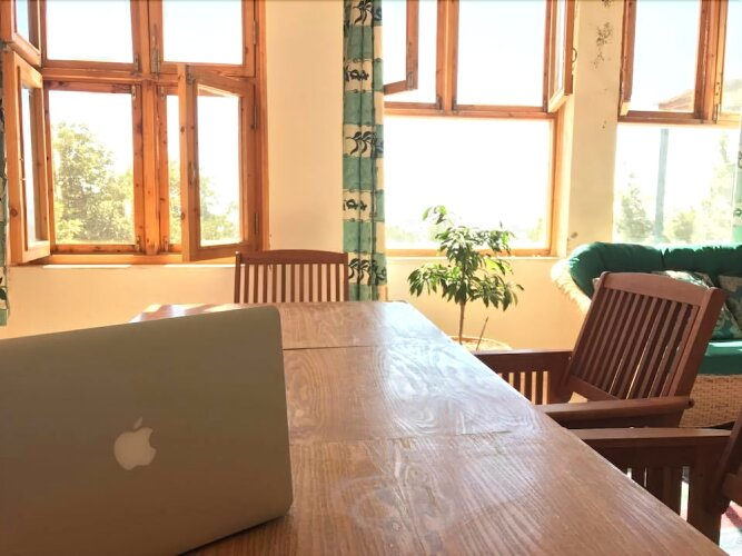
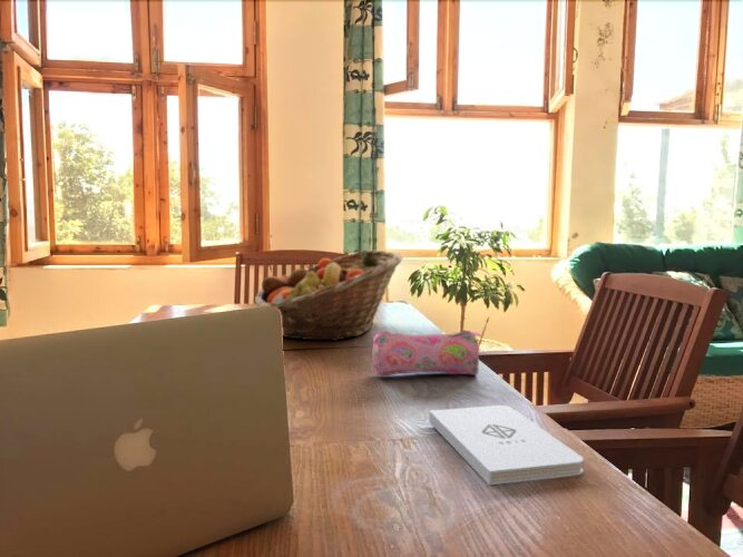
+ notepad (499, 439)
+ fruit basket (327, 290)
+ pencil case (426, 352)
